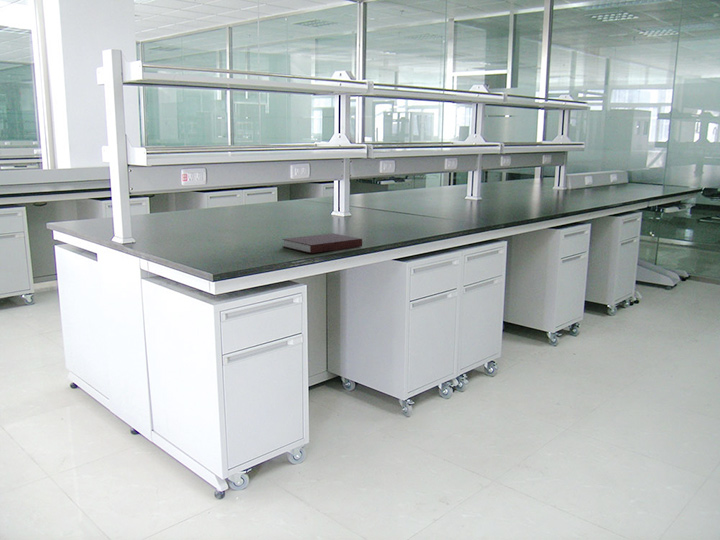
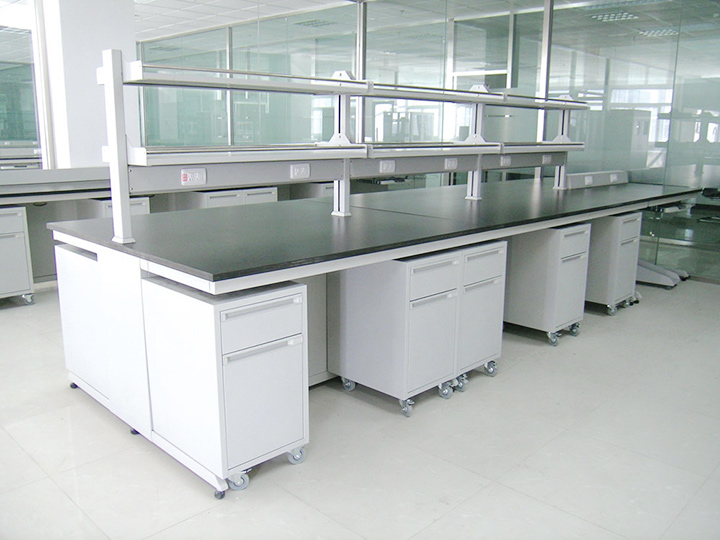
- notebook (322, 242)
